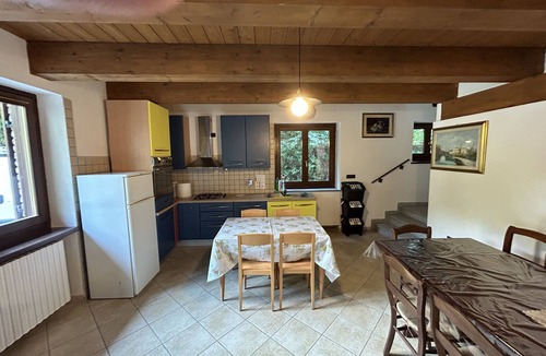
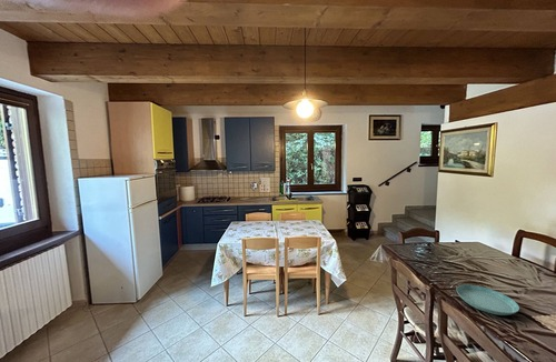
+ saucer (485, 300)
